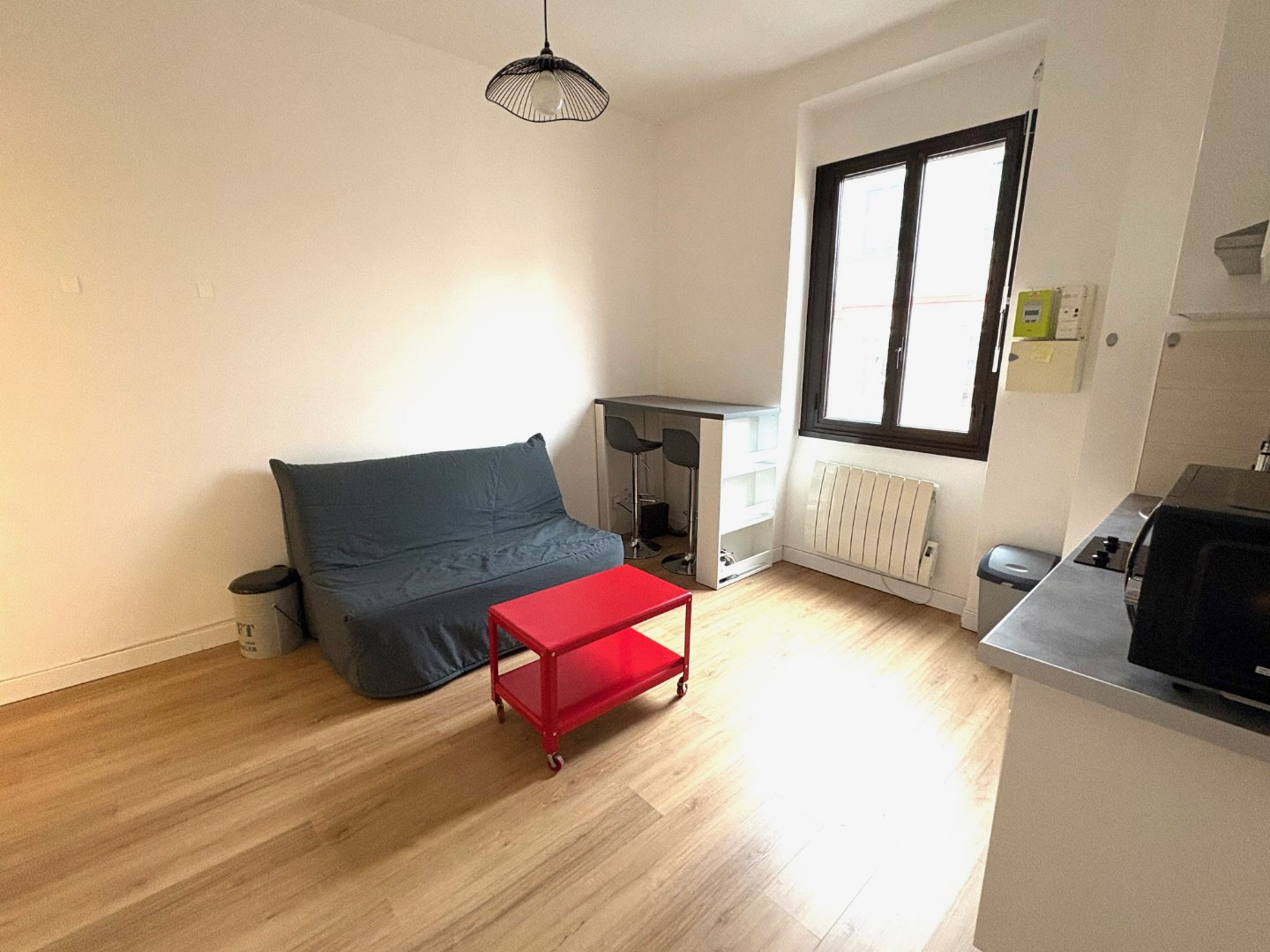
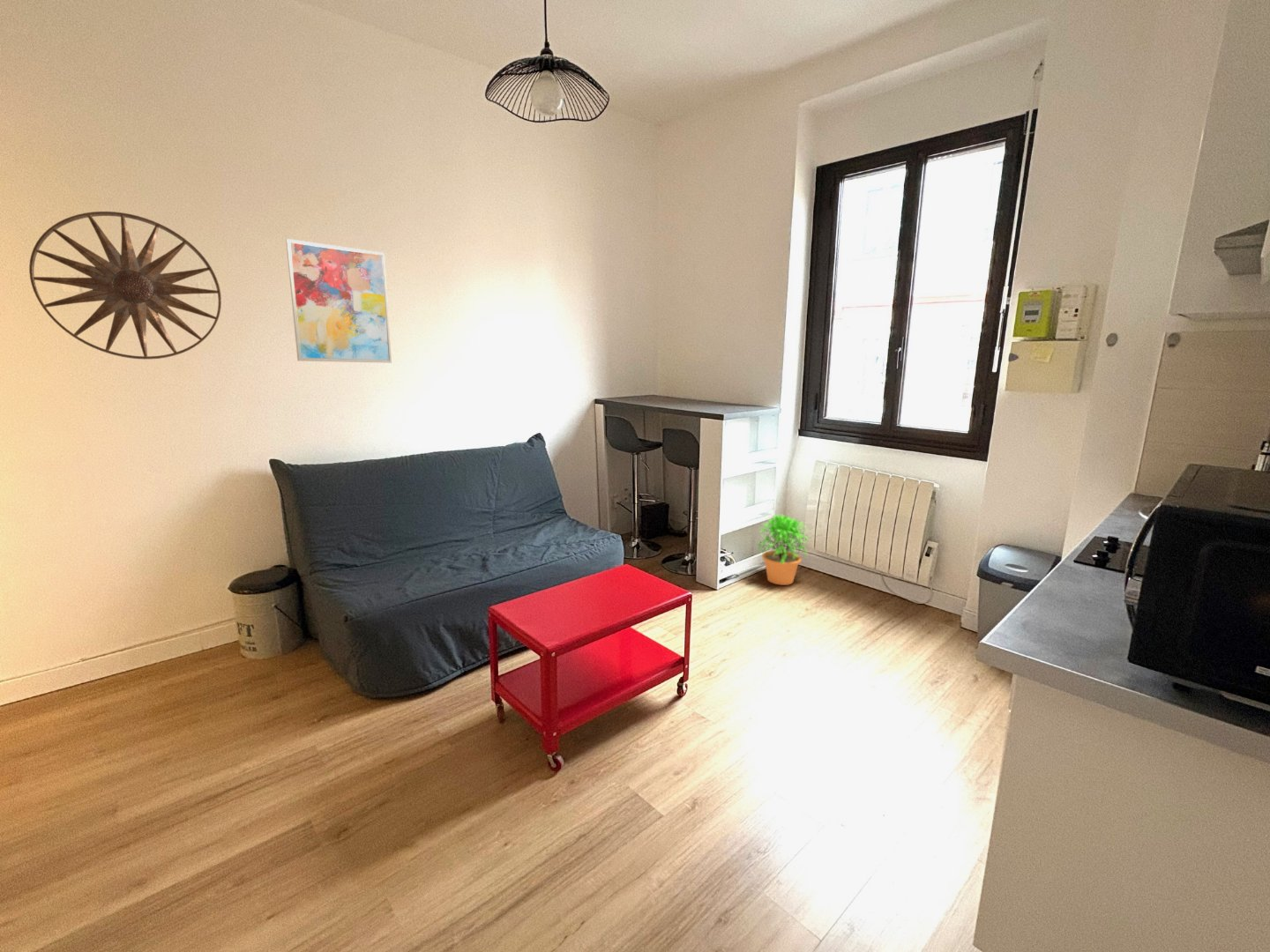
+ wall art (133, 287)
+ wall art (342, 305)
+ potted plant (781, 547)
